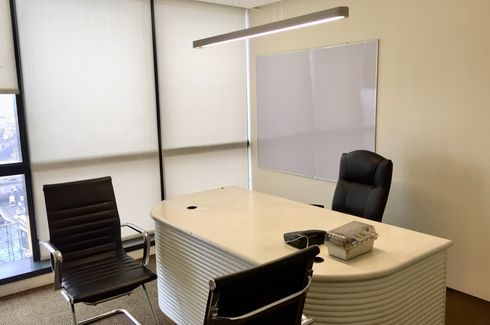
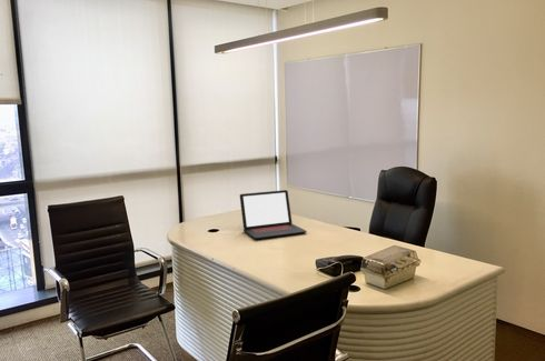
+ laptop (272, 213)
